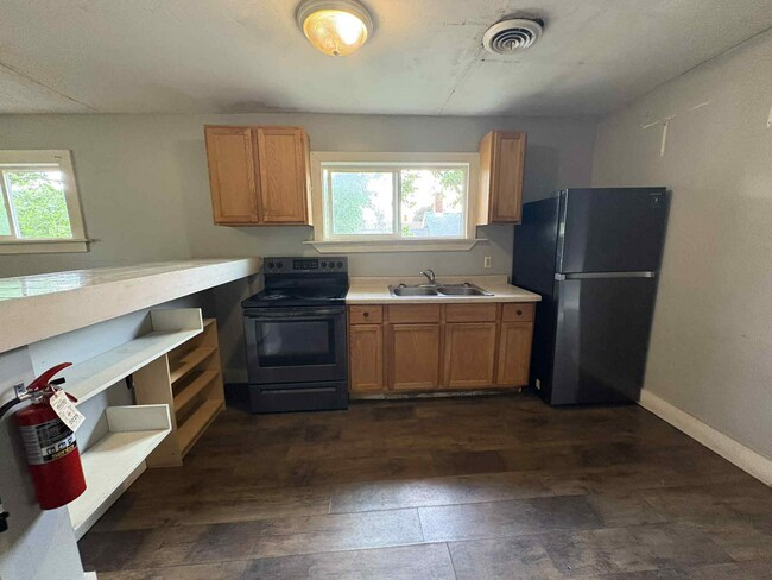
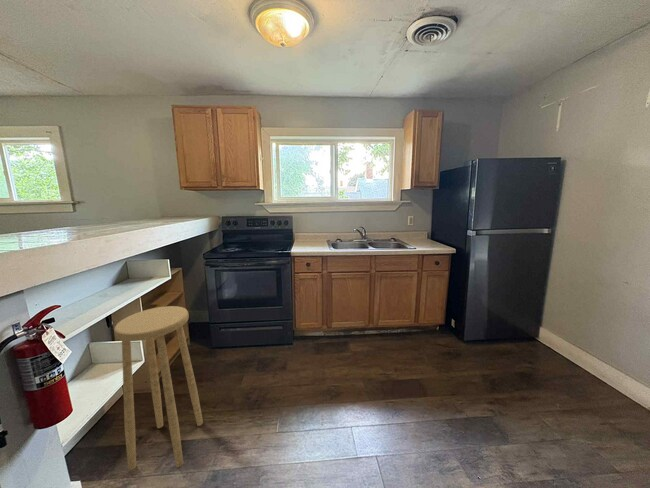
+ stool (163, 383)
